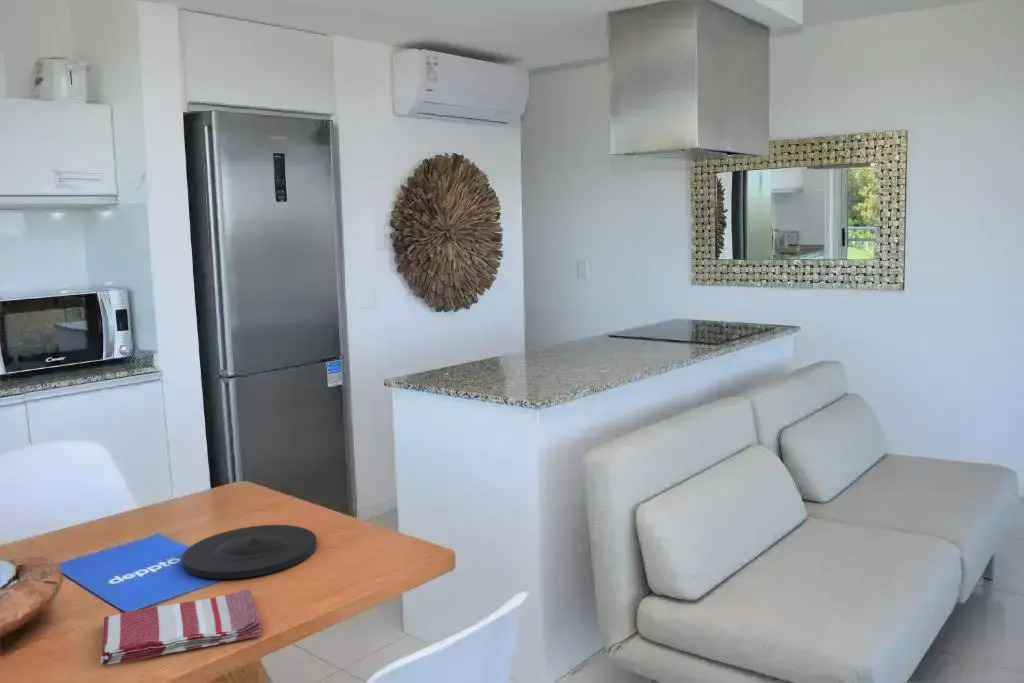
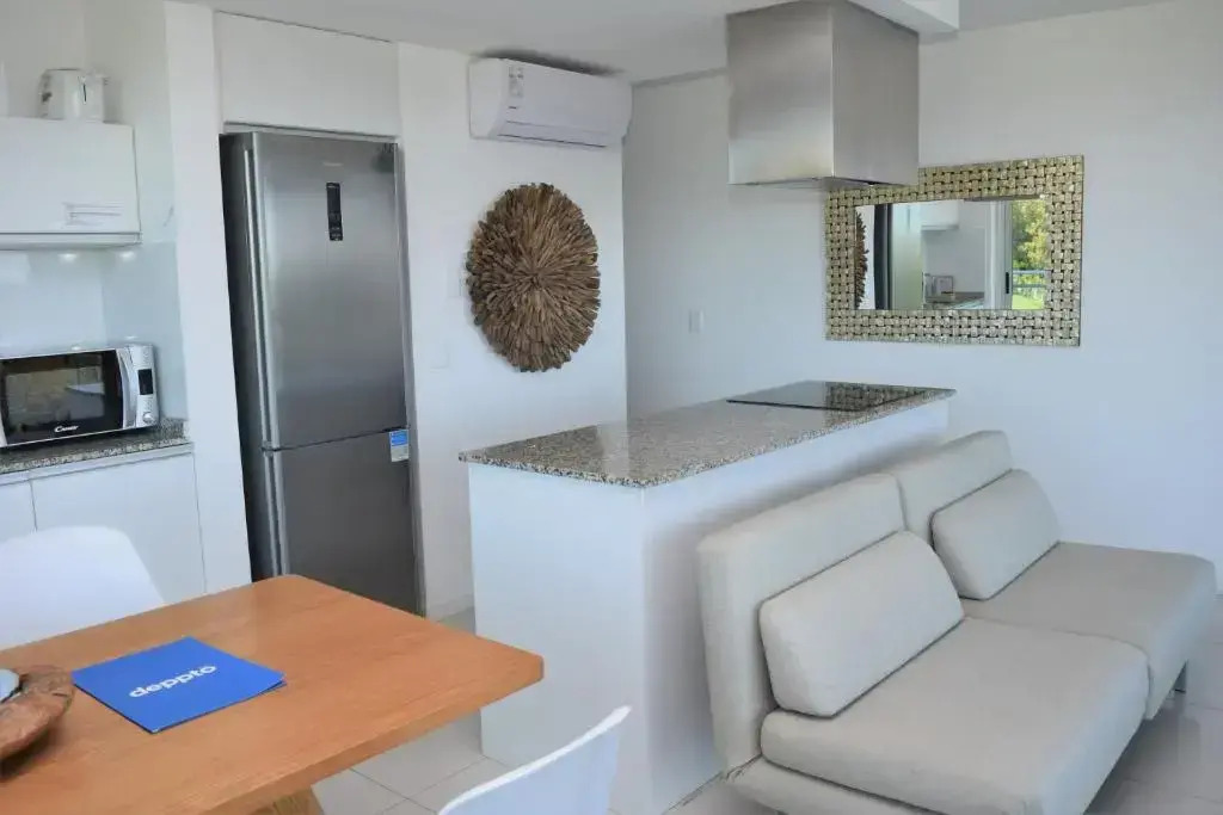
- plate (250, 545)
- dish towel (181, 622)
